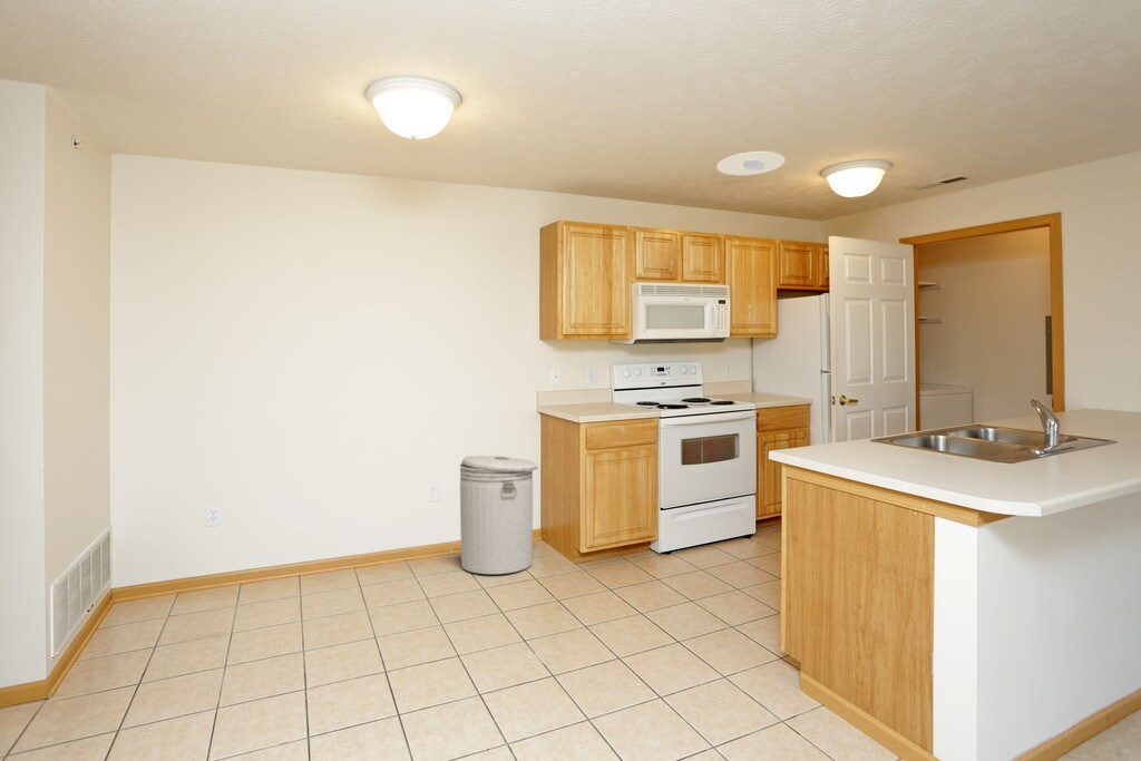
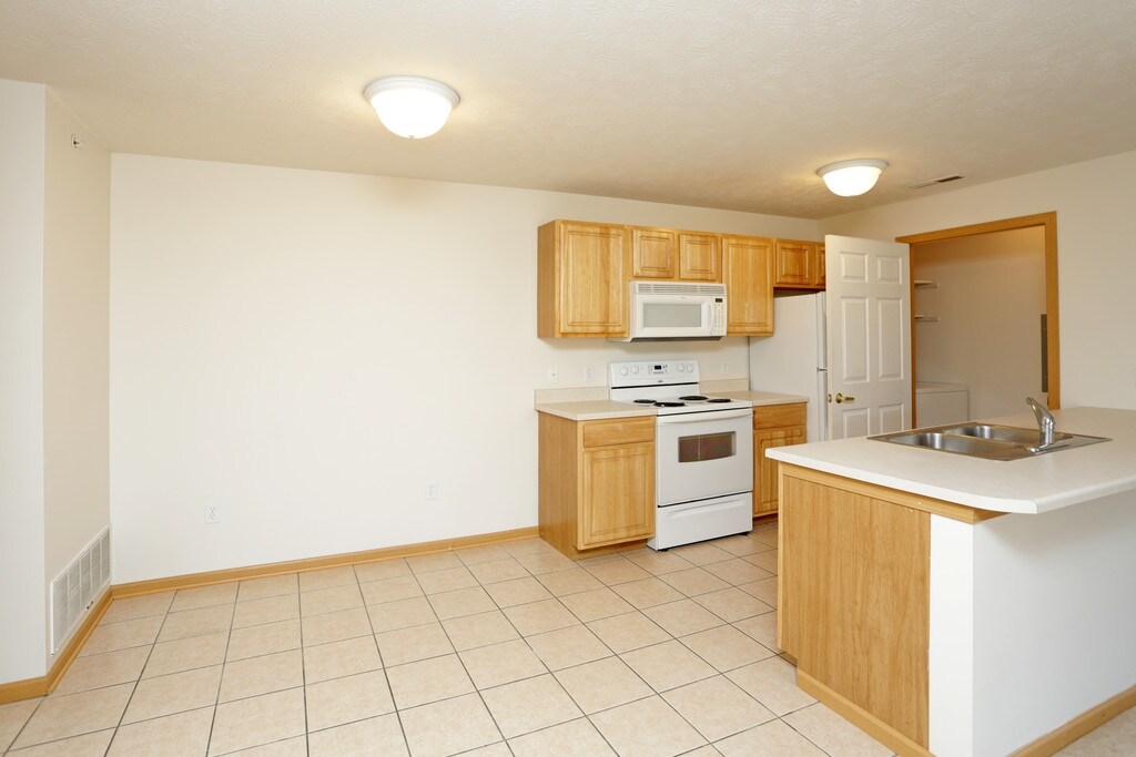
- can (499, 509)
- recessed light (750, 160)
